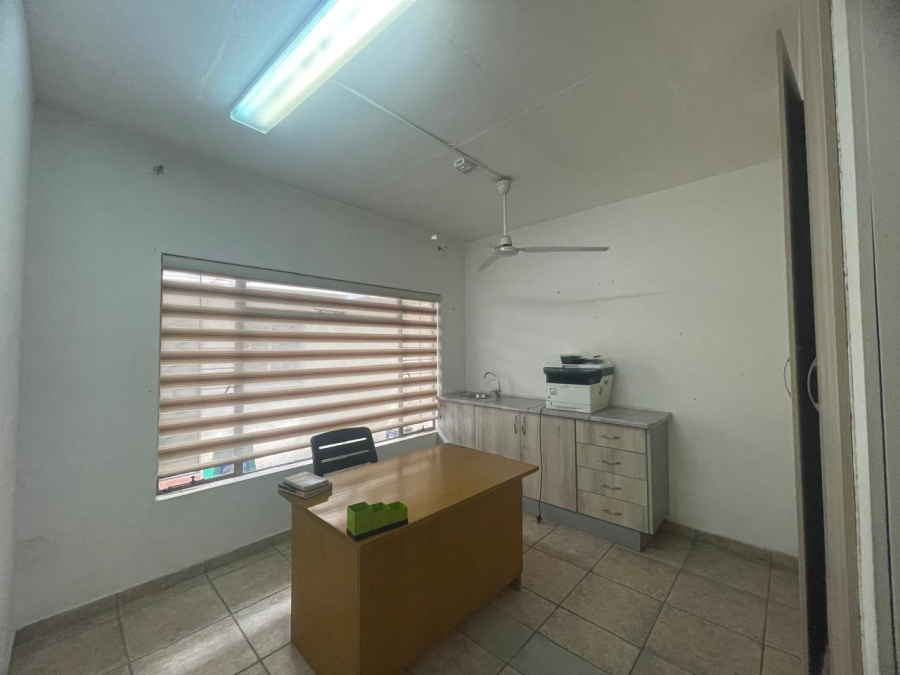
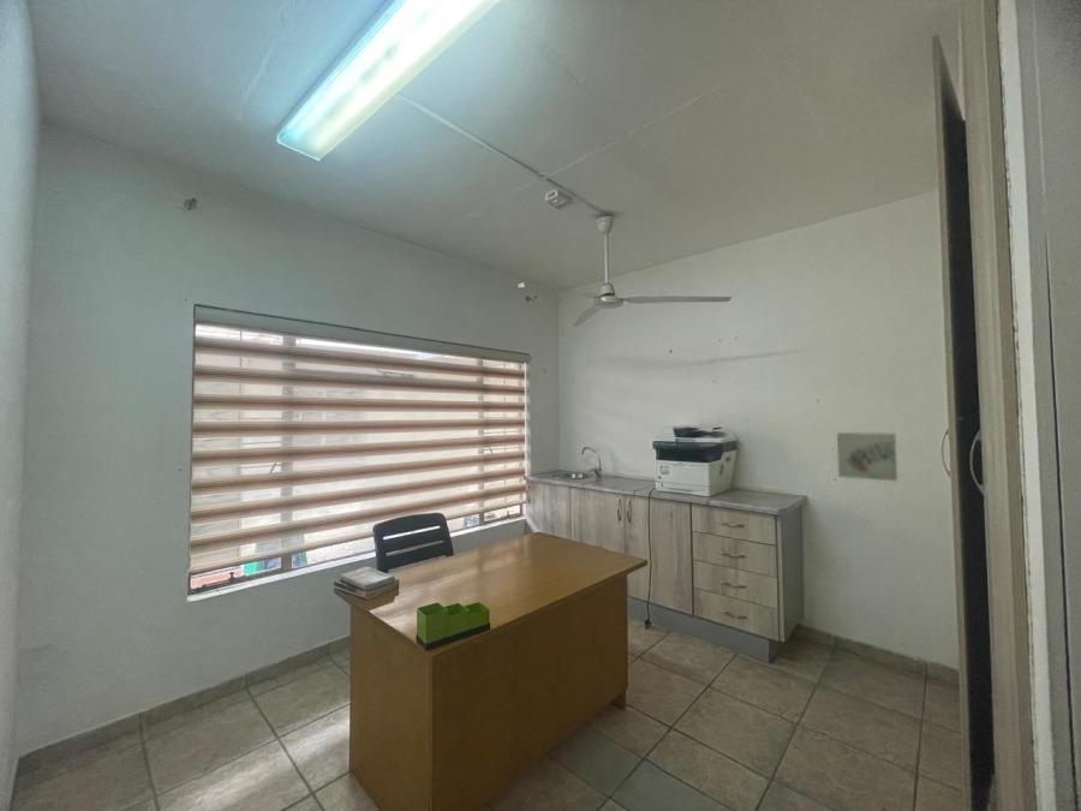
+ wall art (866, 455)
